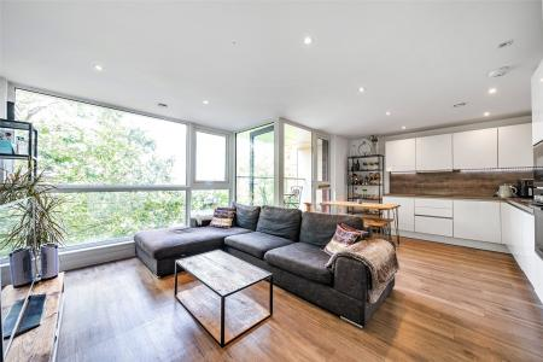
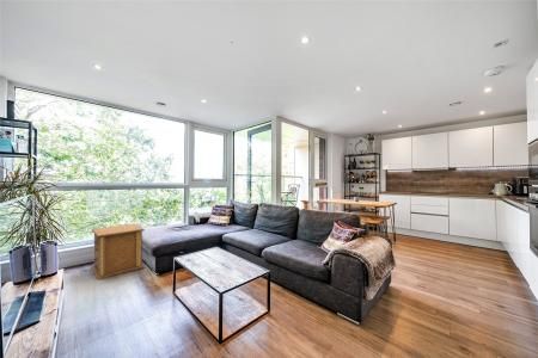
+ side table (117, 248)
